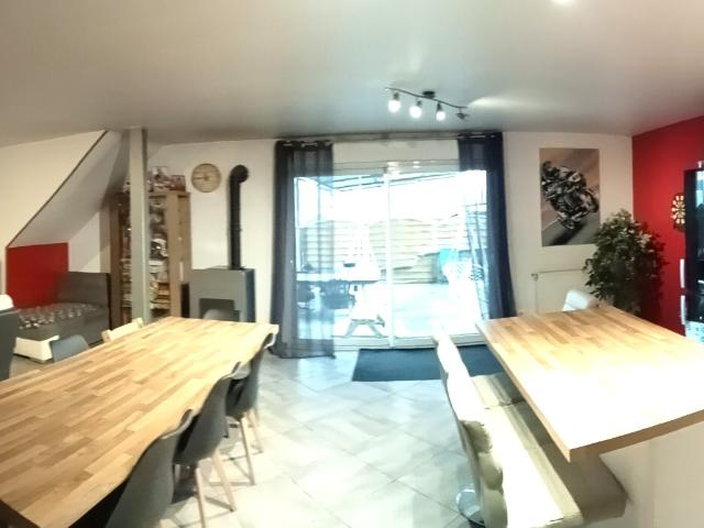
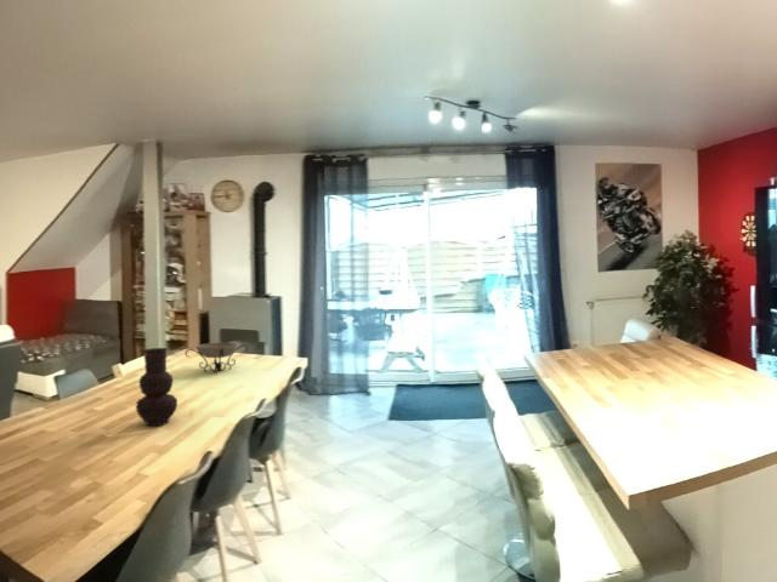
+ decorative bowl (217, 356)
+ vase (155, 386)
